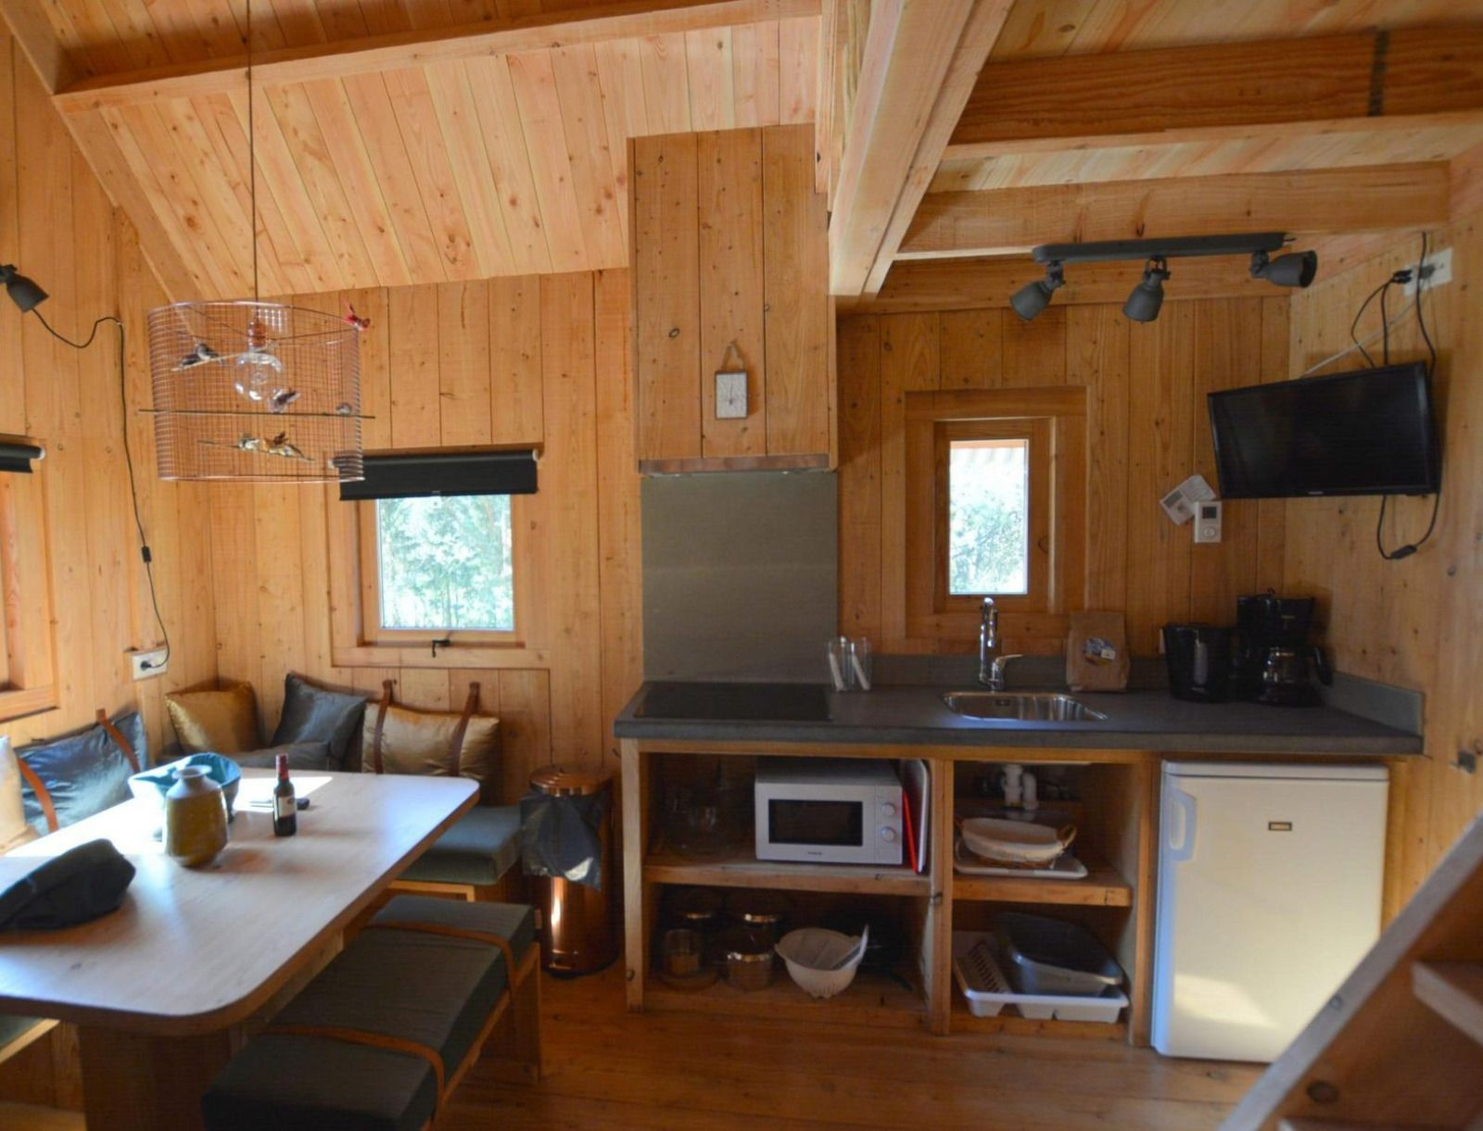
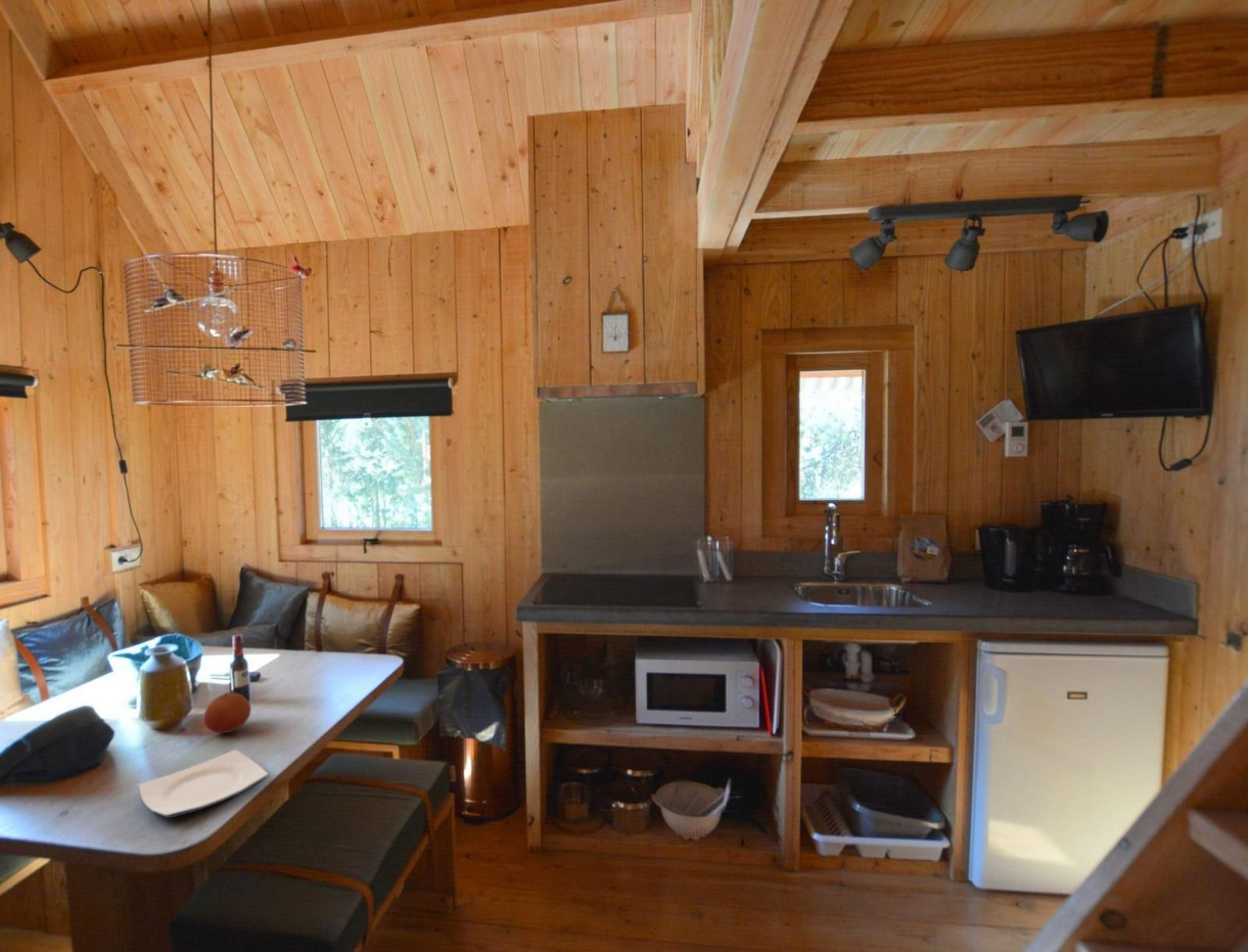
+ fruit (227, 712)
+ plate (204, 785)
